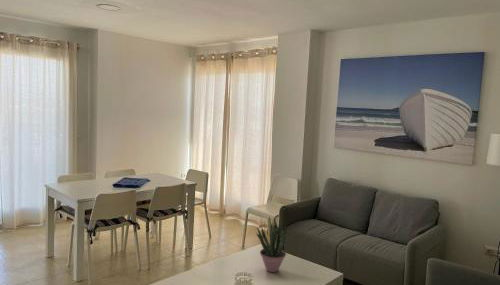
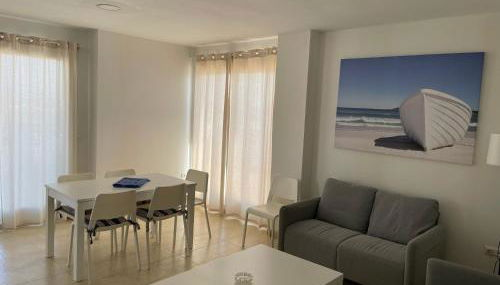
- potted plant (270, 243)
